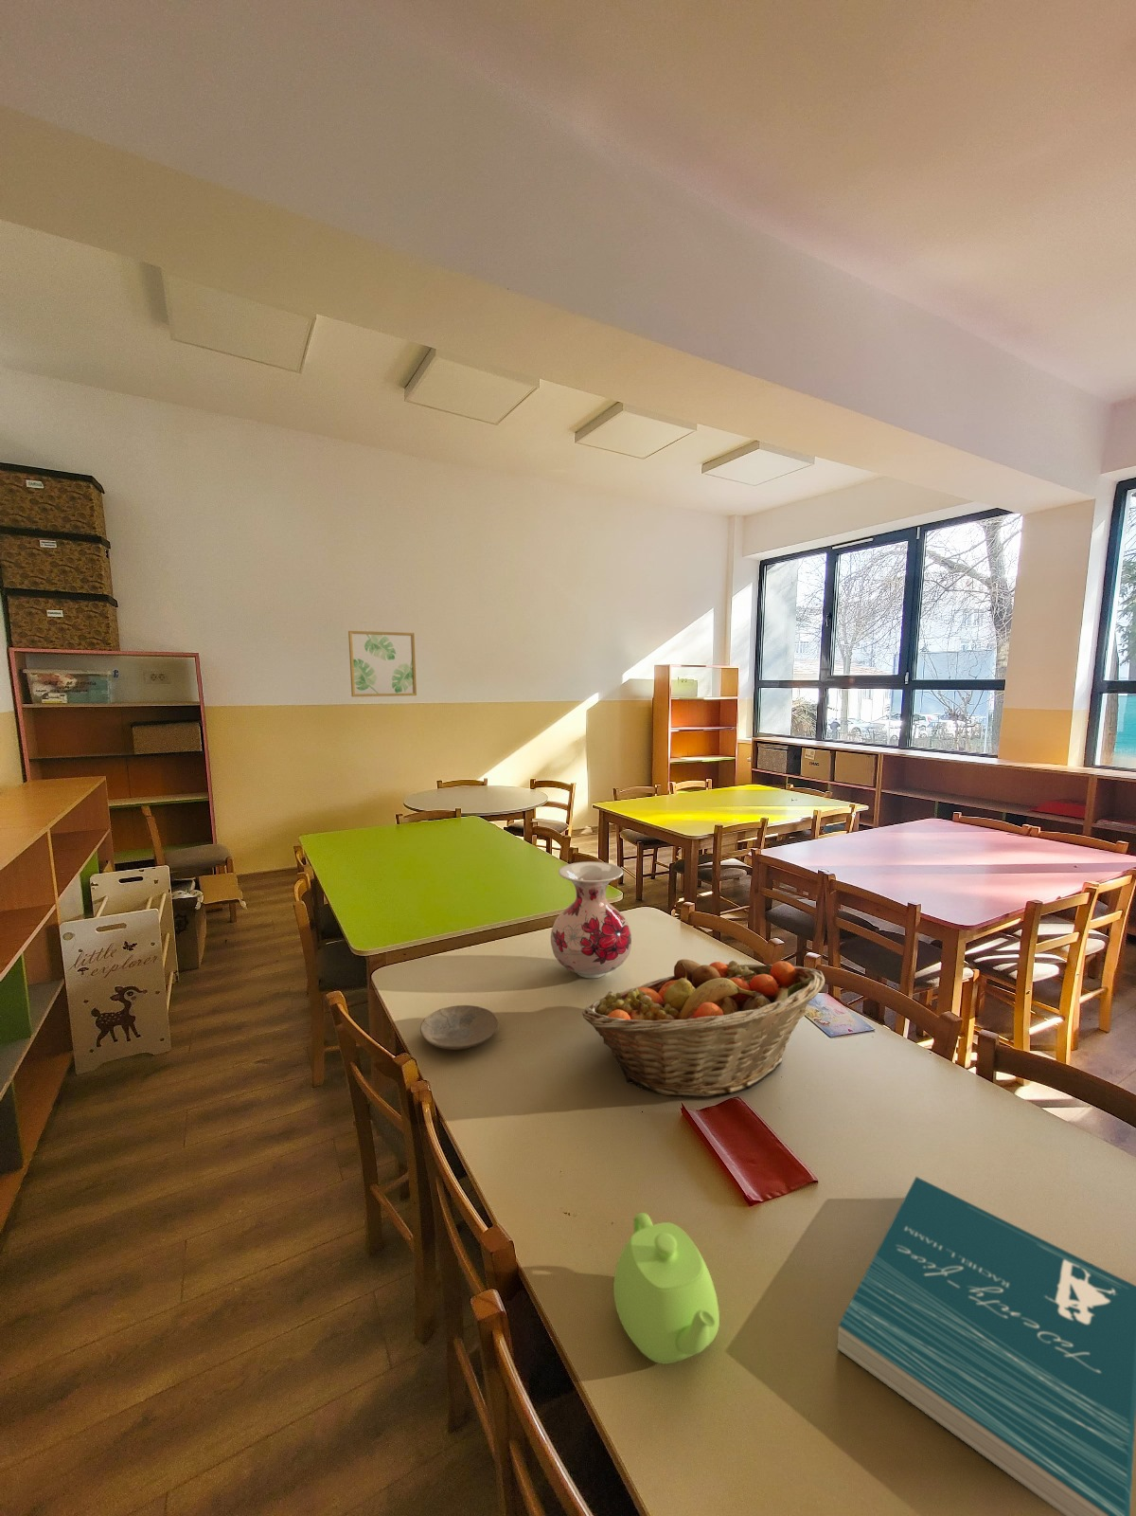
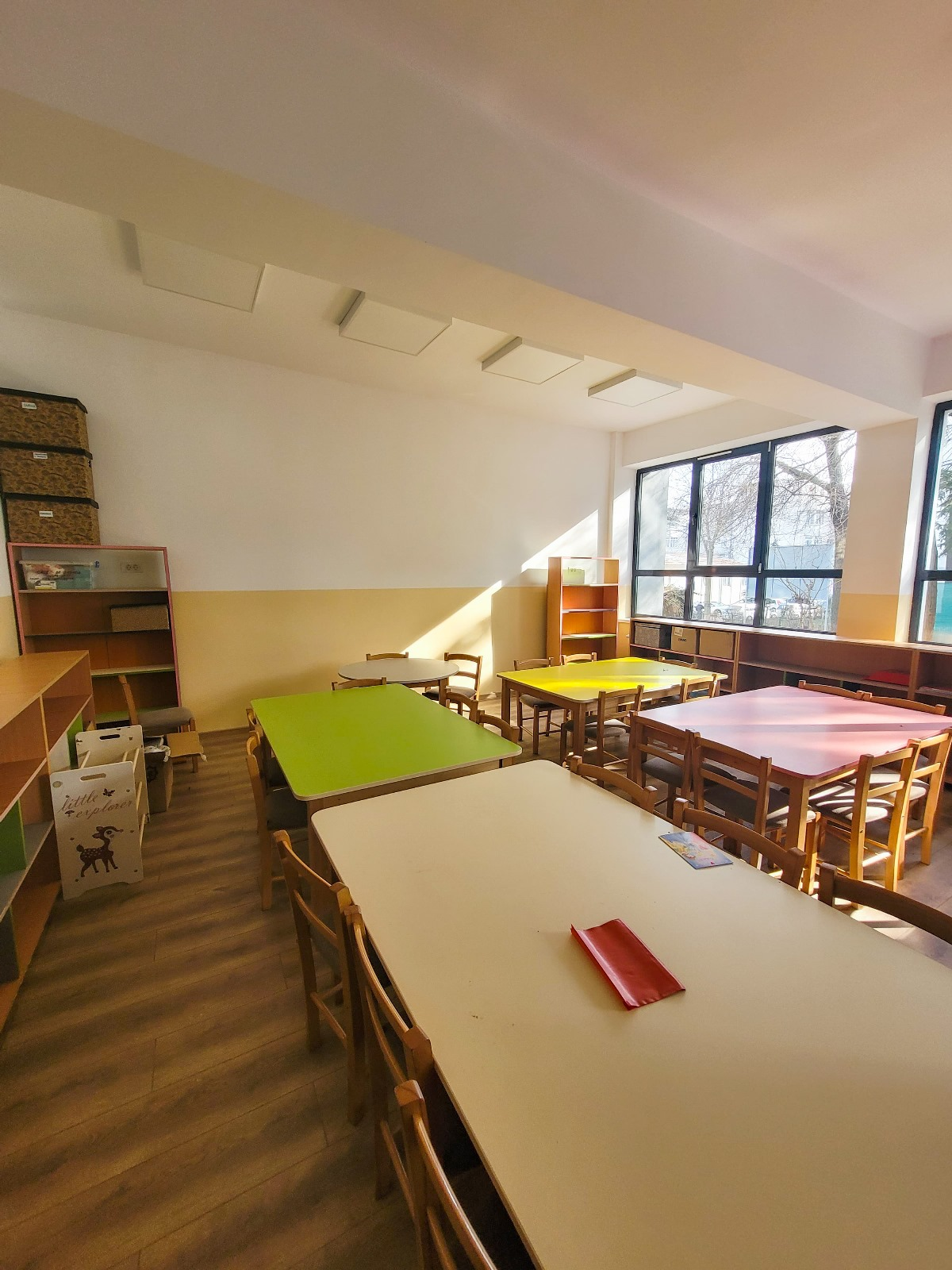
- wall art (383, 664)
- teapot (669, 1289)
- vase (591, 922)
- book (993, 1318)
- fruit basket (703, 1011)
- plate (459, 1030)
